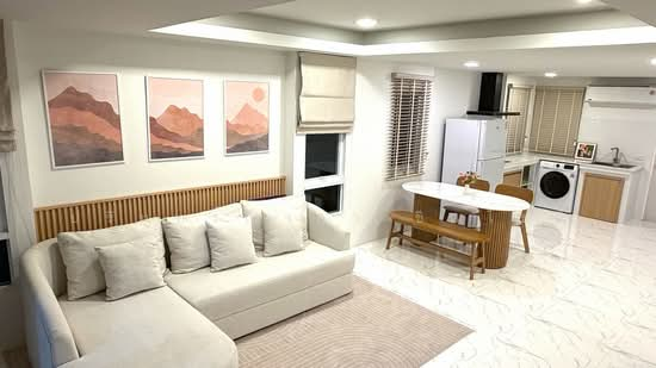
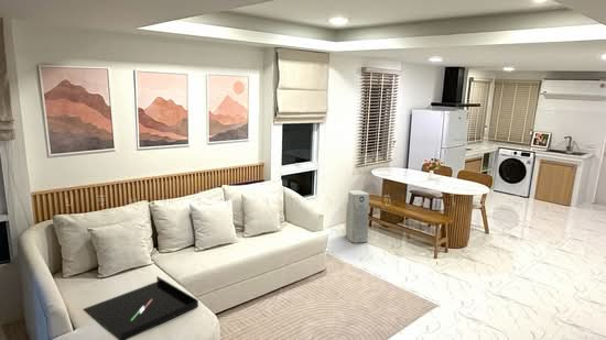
+ air purifier (356, 215)
+ tray (141, 304)
